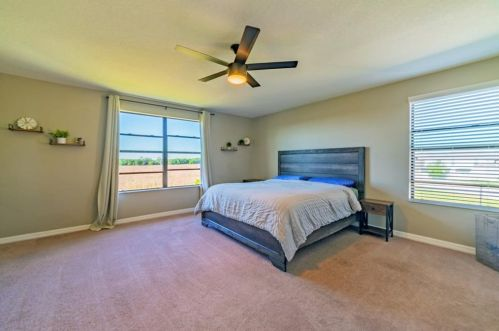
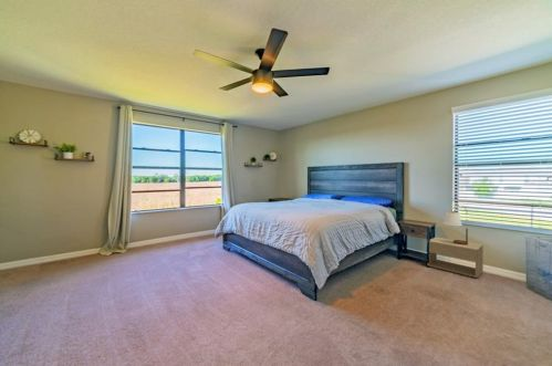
+ nightstand (454, 255)
+ lamp (455, 223)
